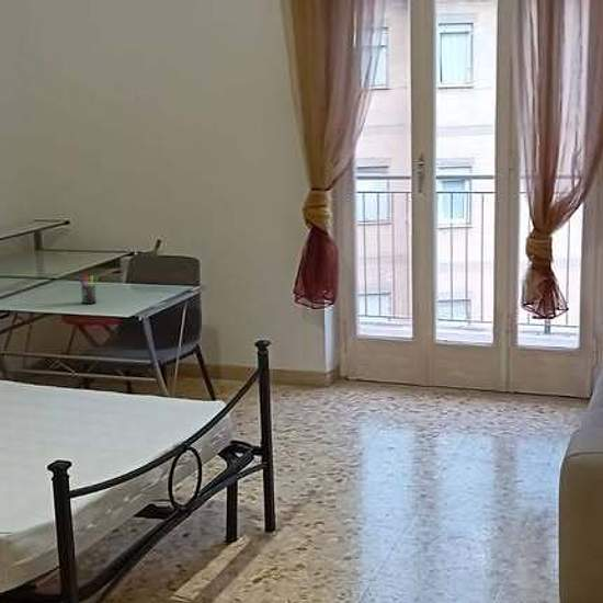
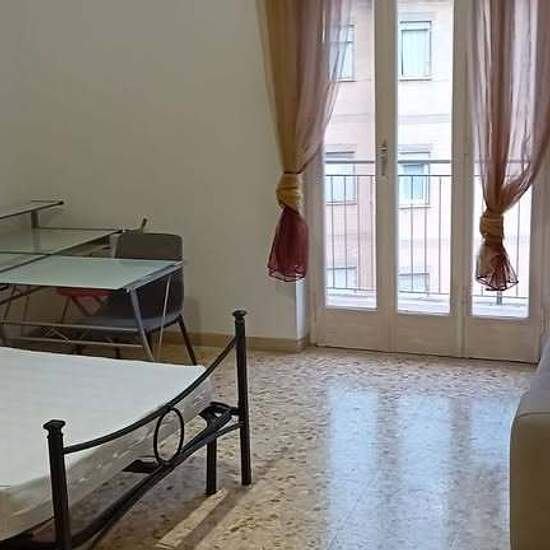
- pen holder (89, 287)
